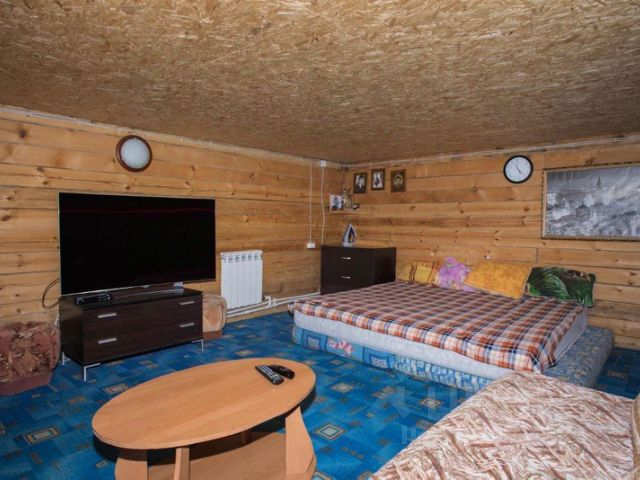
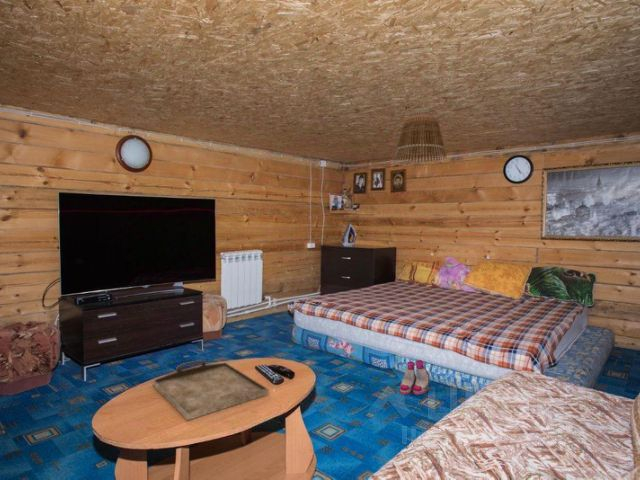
+ lamp shade (421, 134)
+ serving tray (209, 382)
+ boots (414, 375)
